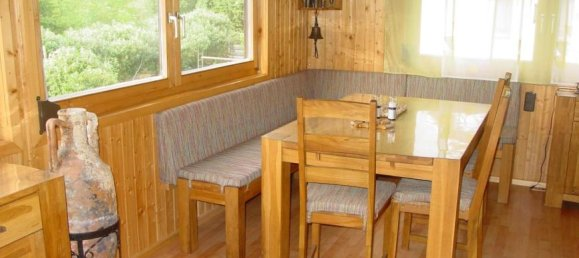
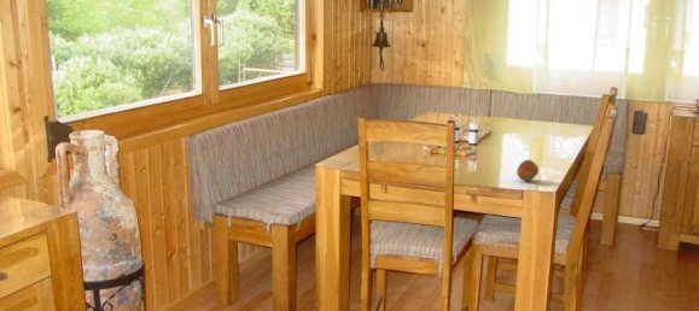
+ fruit (528, 170)
